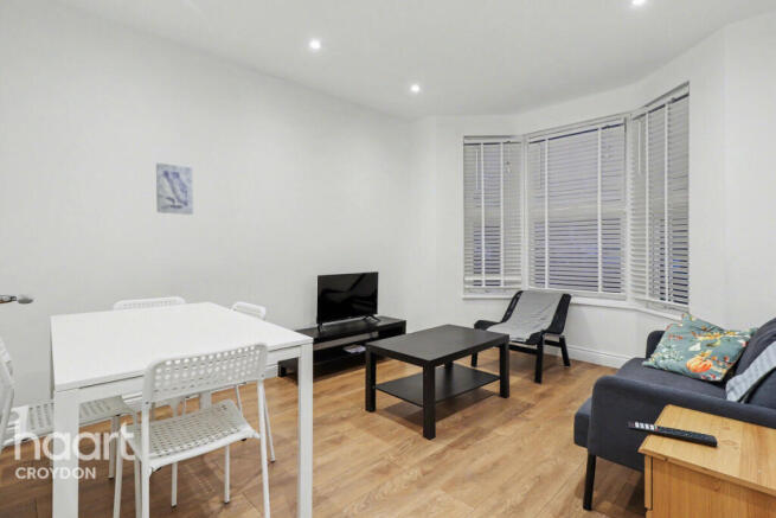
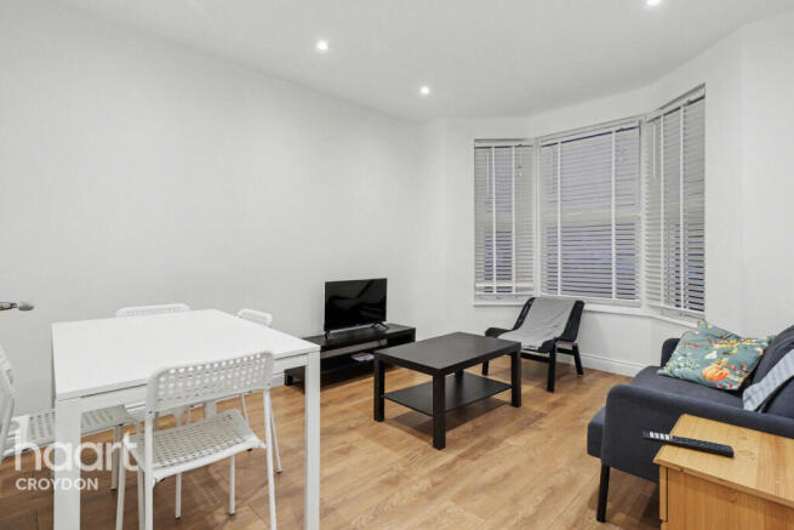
- wall art (174, 188)
